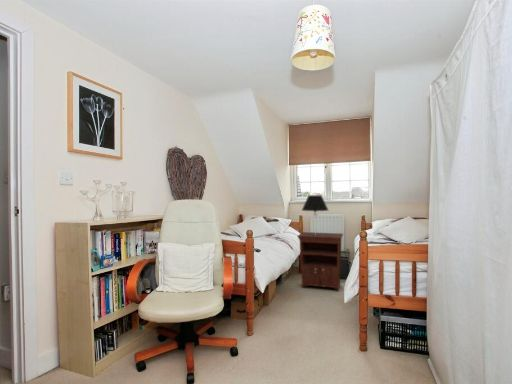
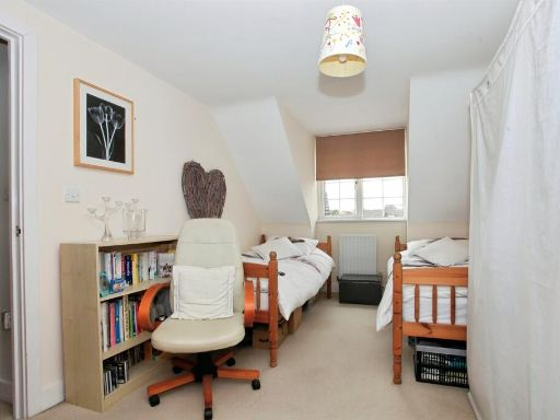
- table lamp (315, 214)
- nightstand (321, 260)
